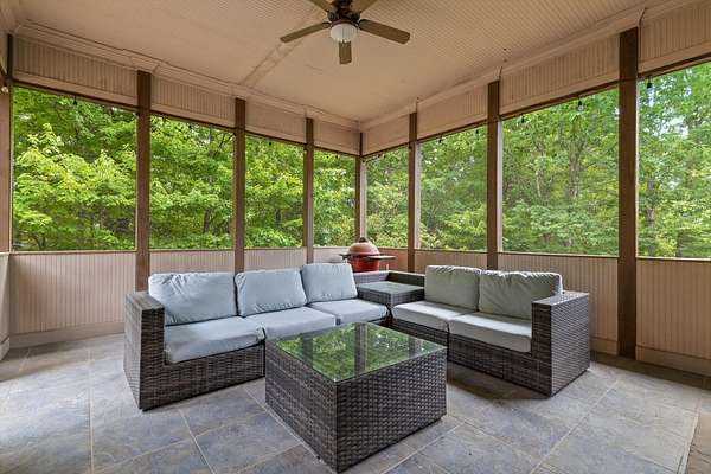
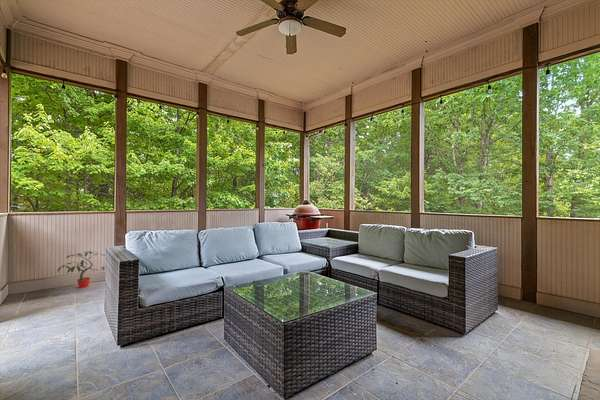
+ potted plant (85, 269)
